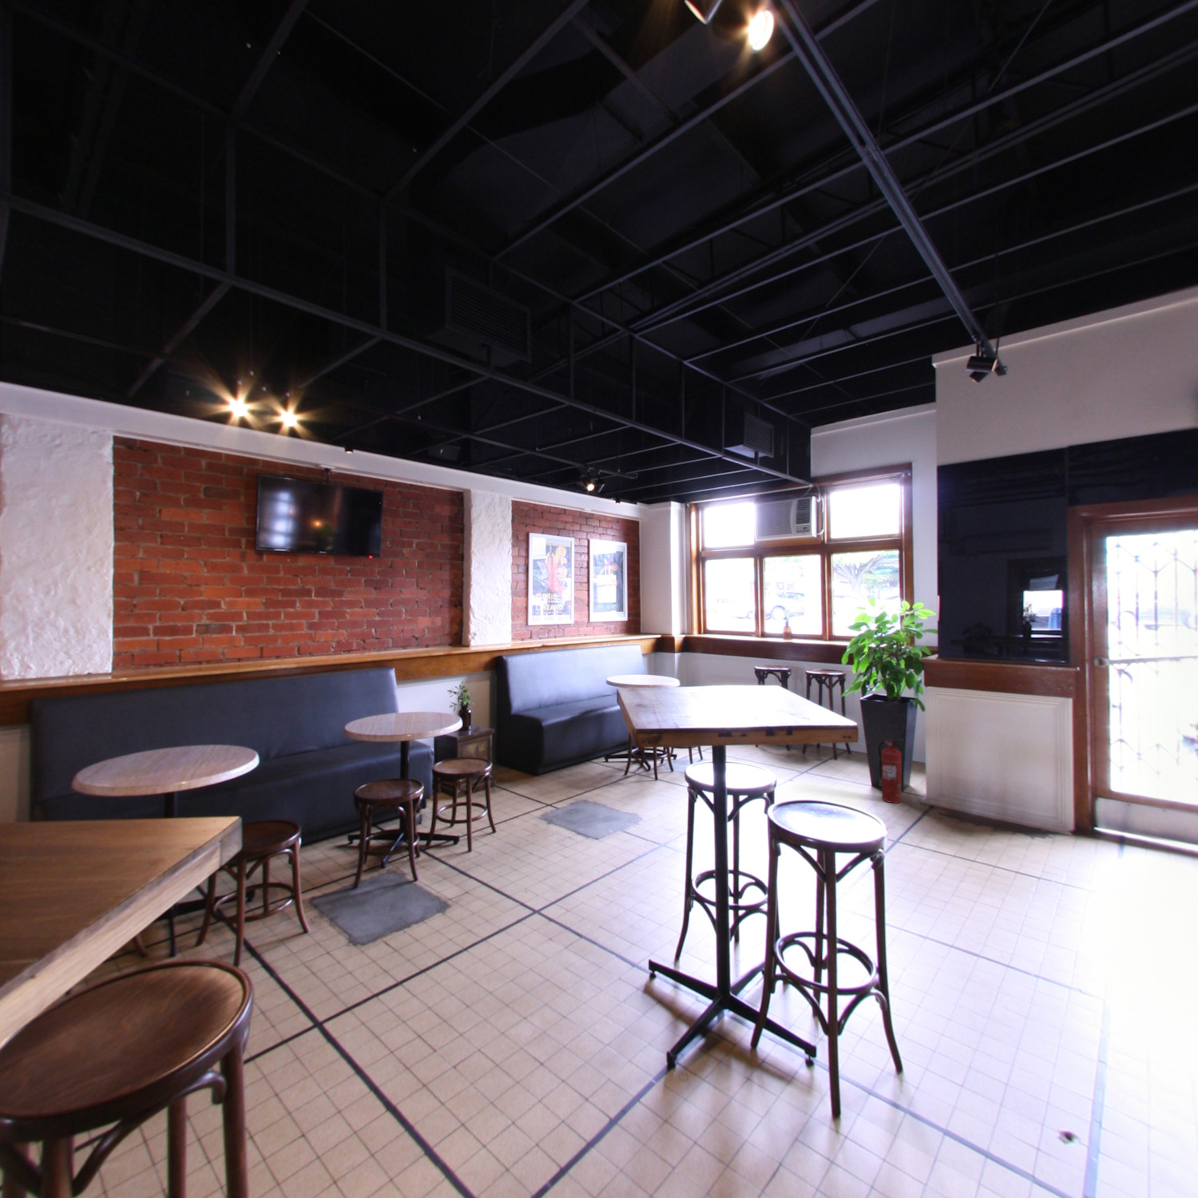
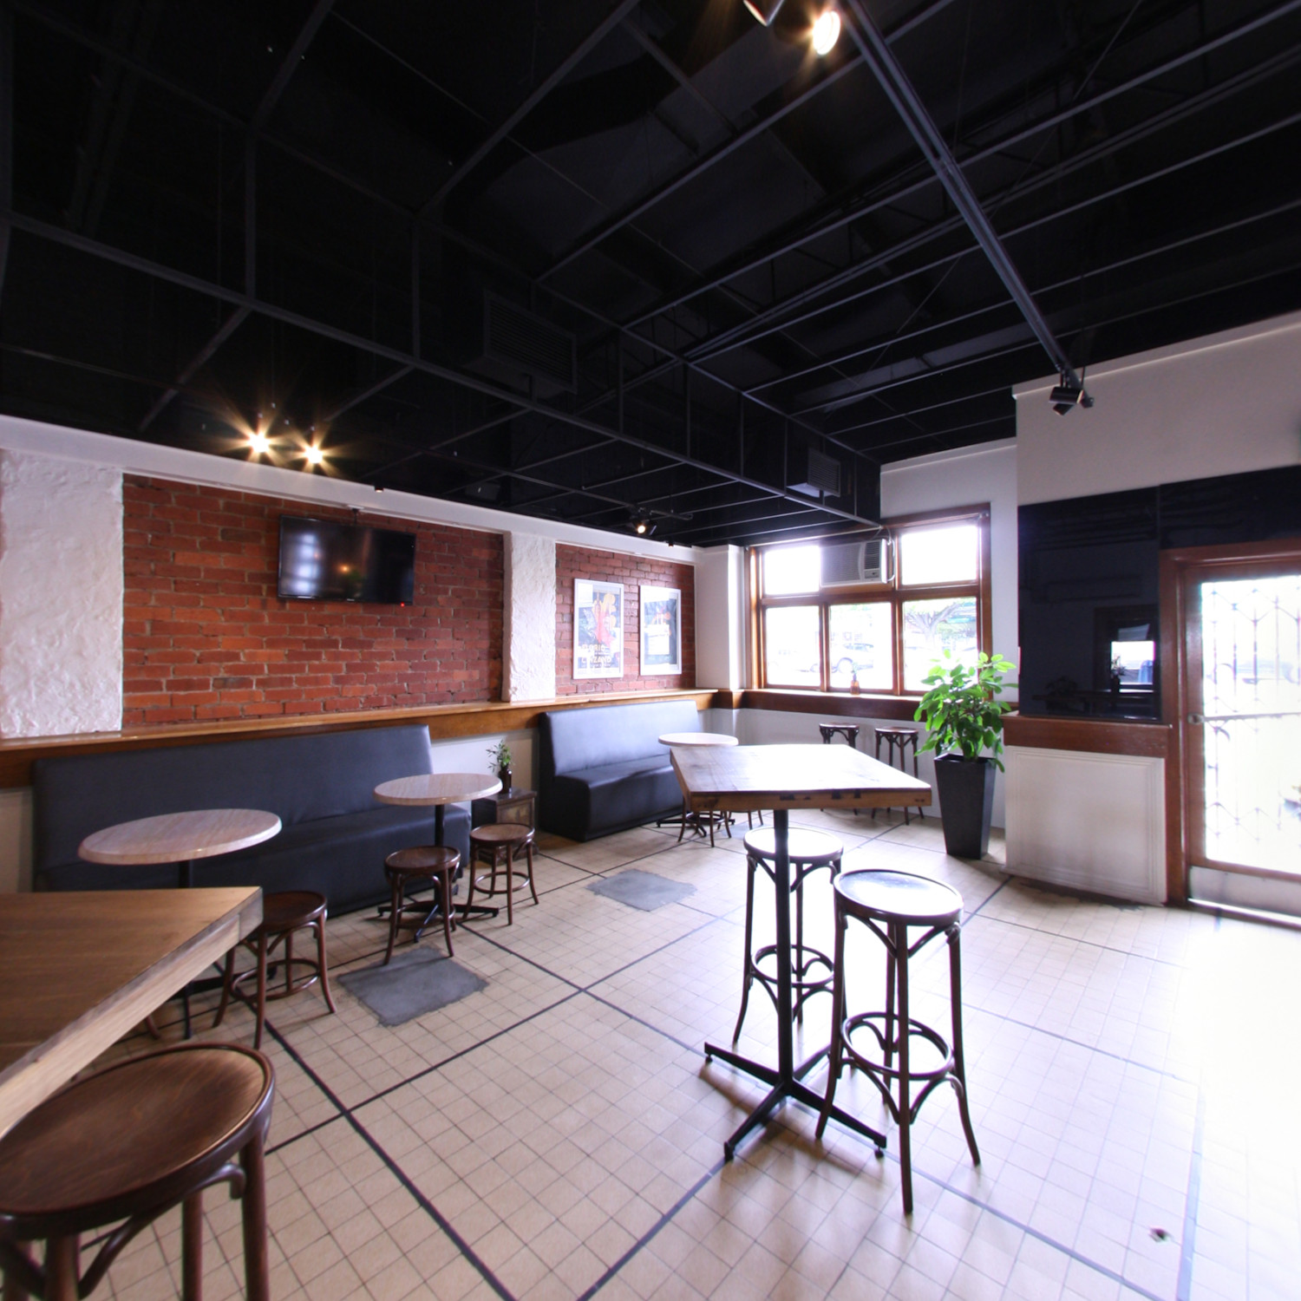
- fire extinguisher (891, 768)
